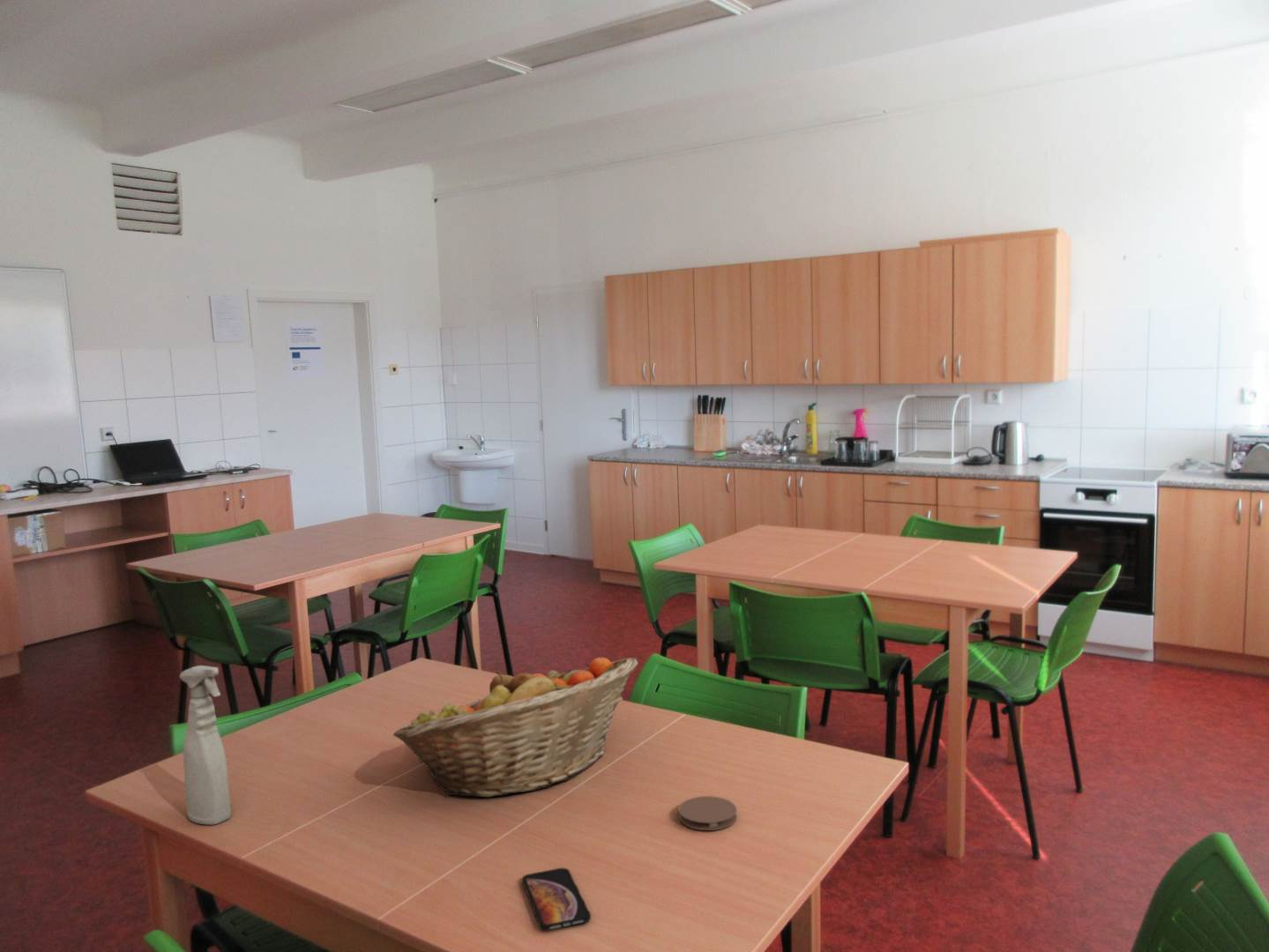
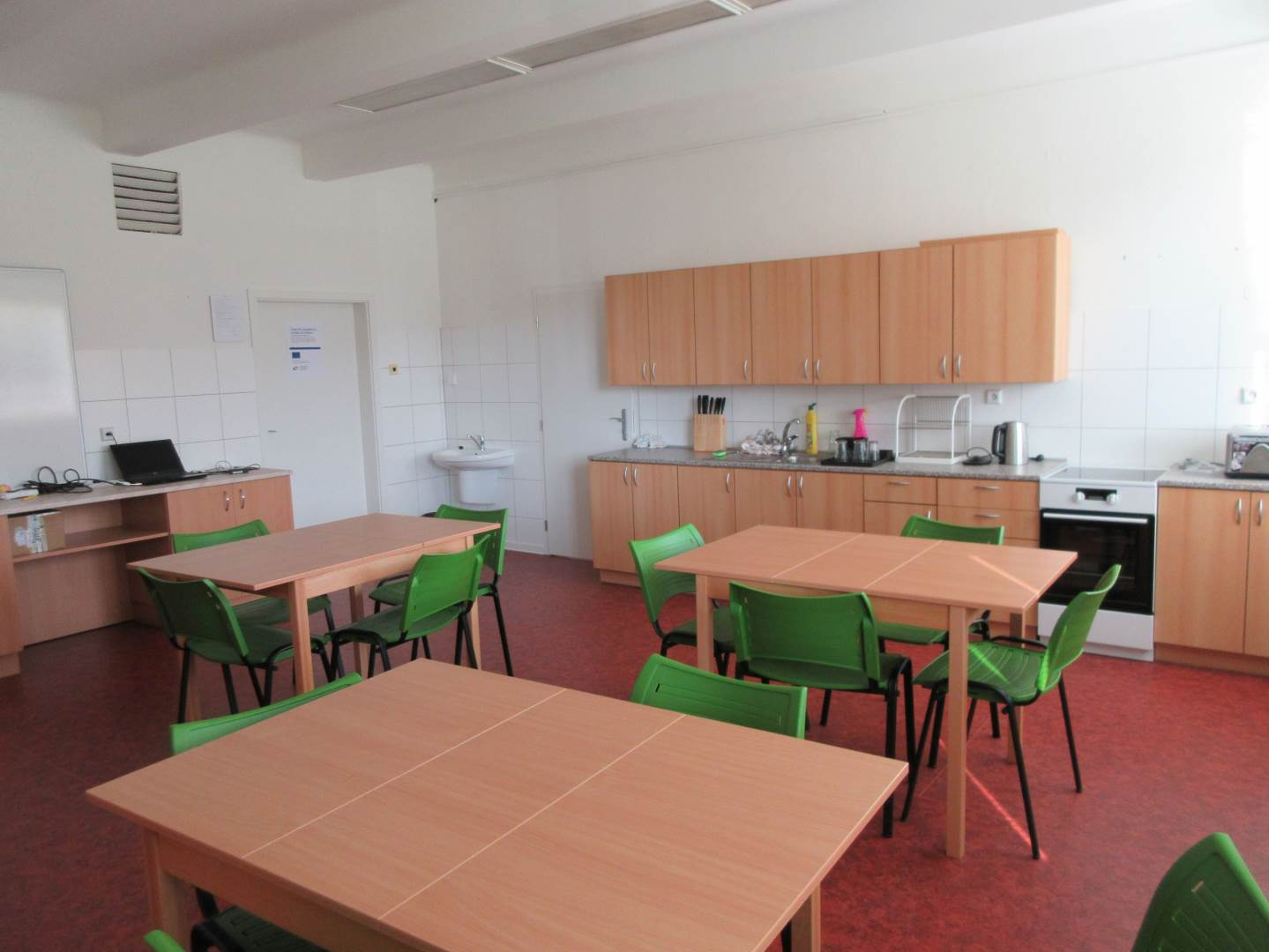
- smartphone (555, 897)
- spray bottle (203, 741)
- coaster (707, 813)
- fruit basket (522, 715)
